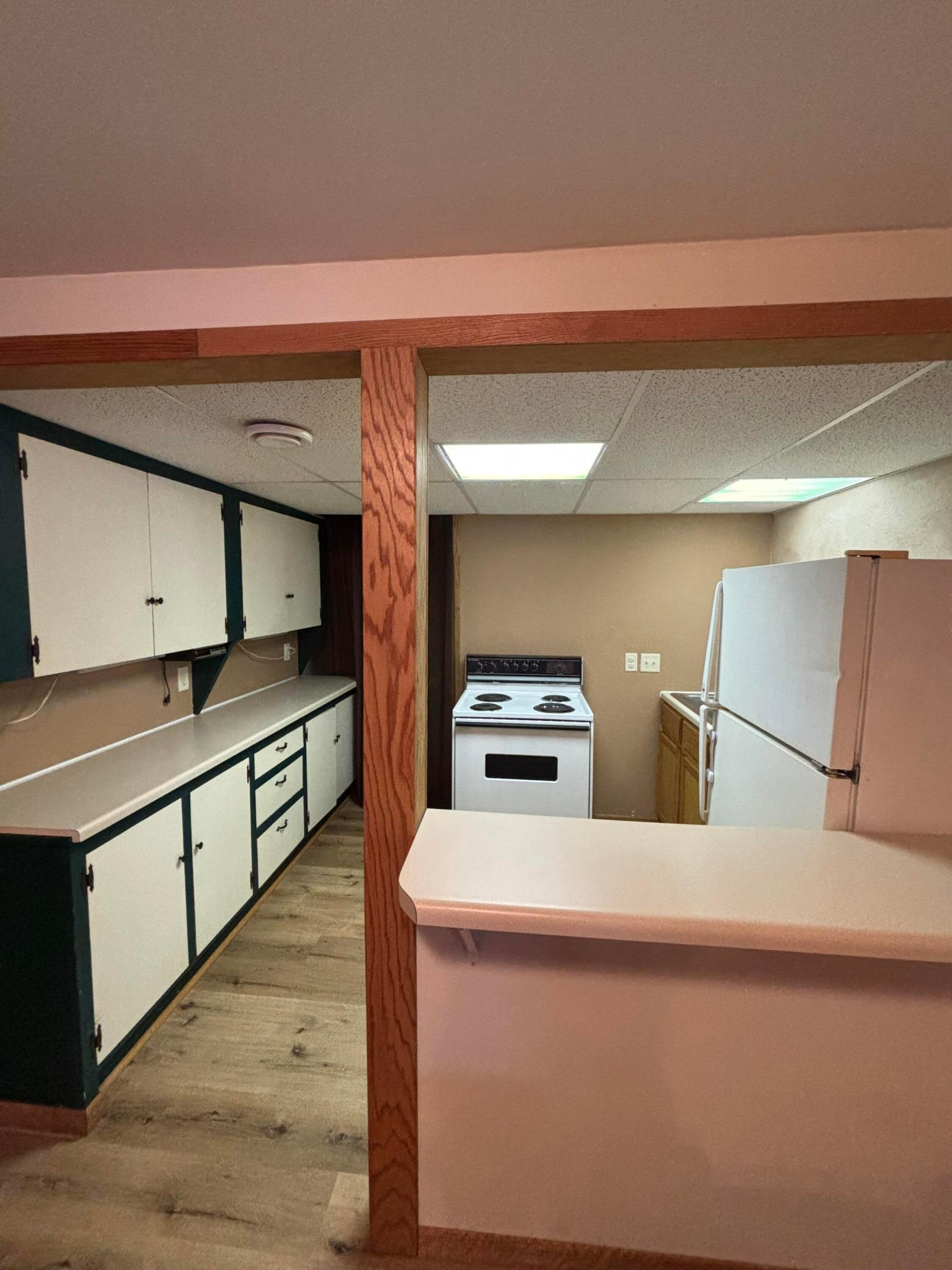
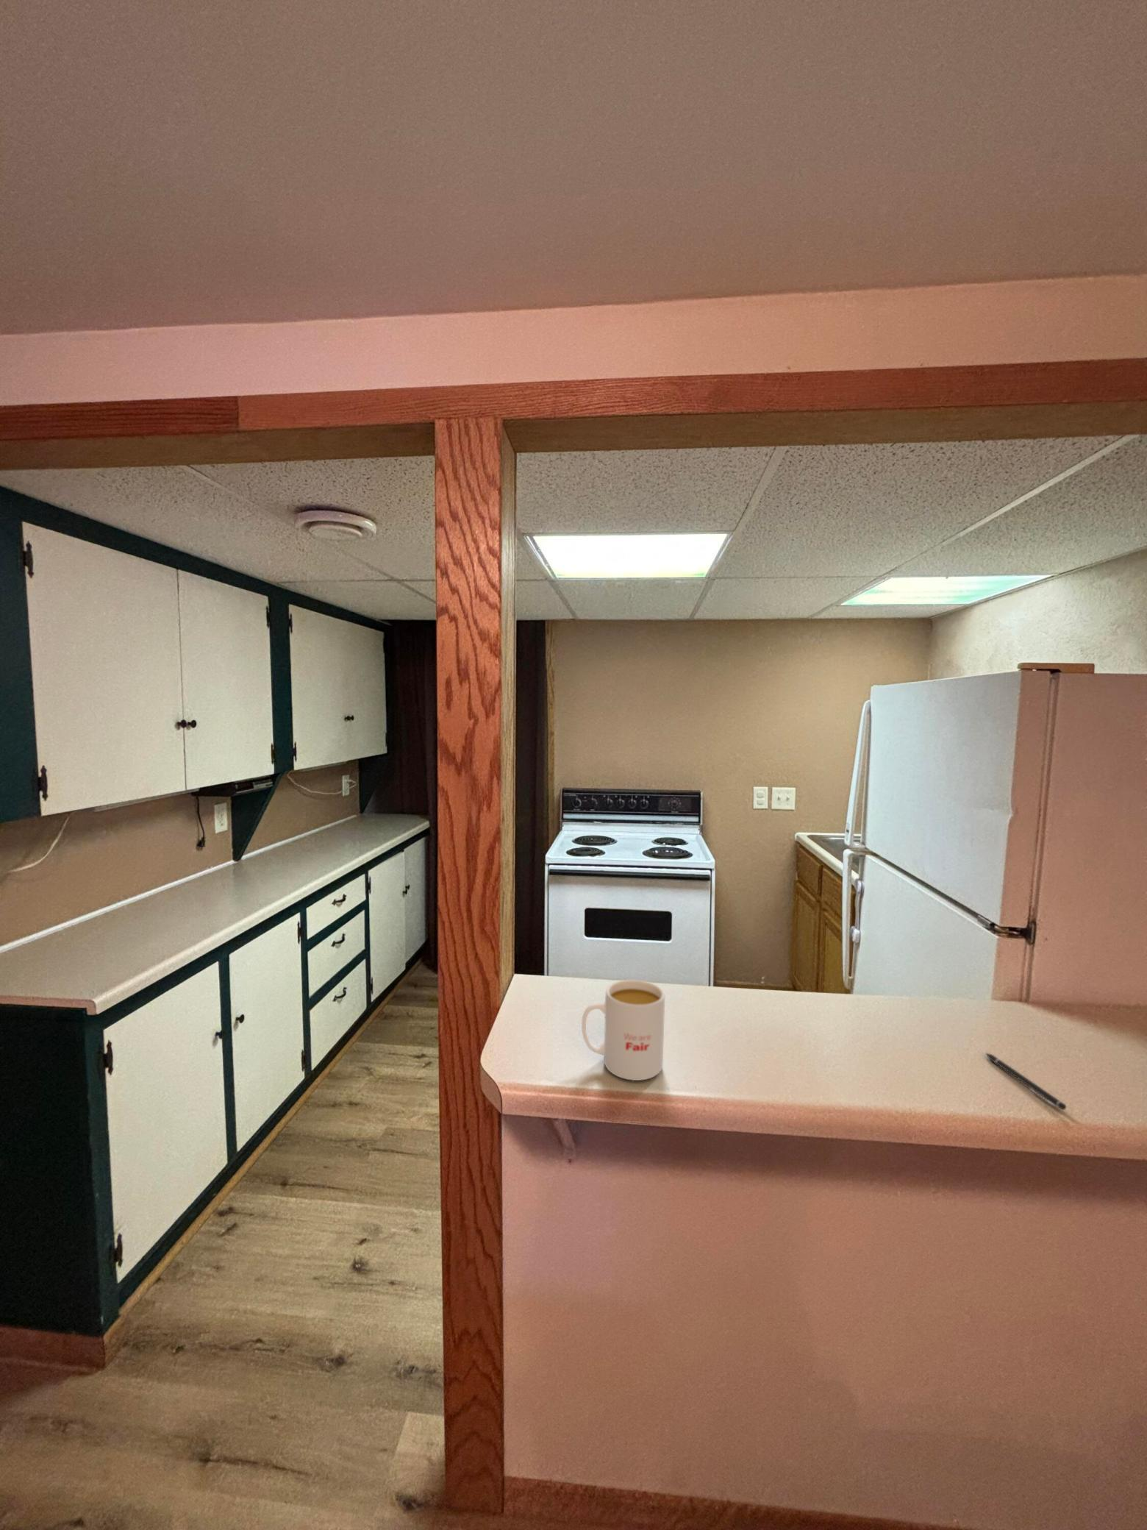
+ pen (1022, 1077)
+ mug (622, 1029)
